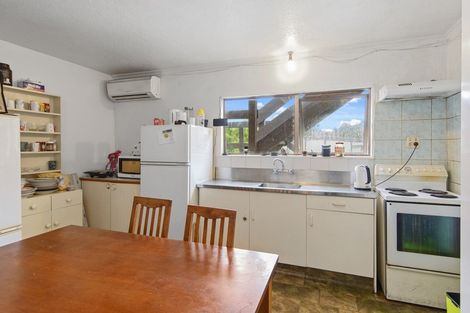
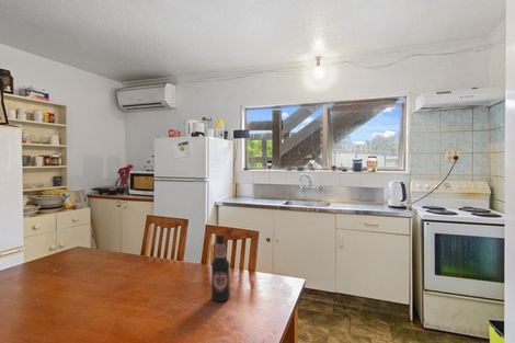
+ bottle (220, 266)
